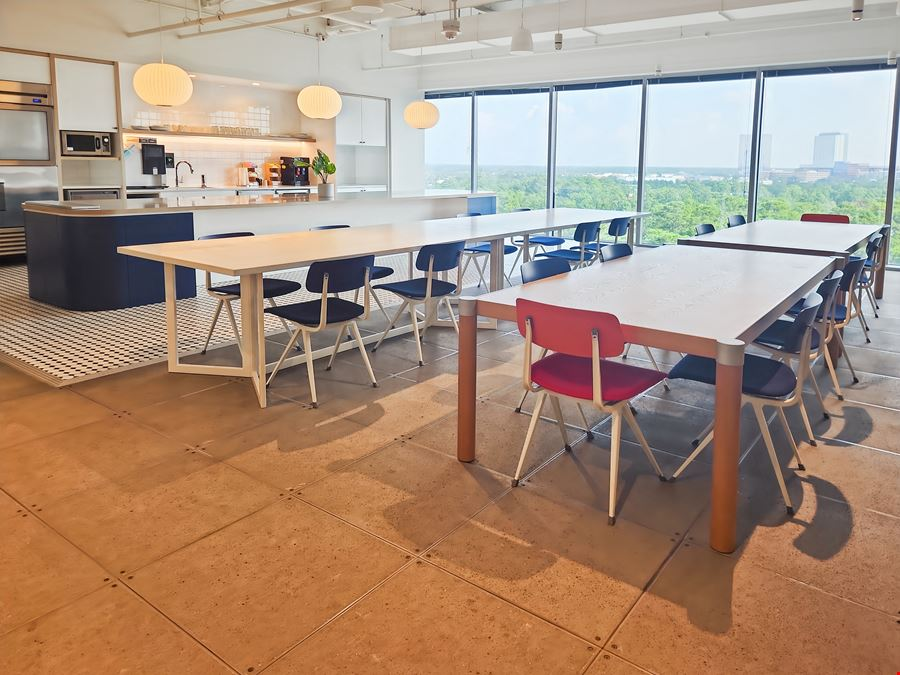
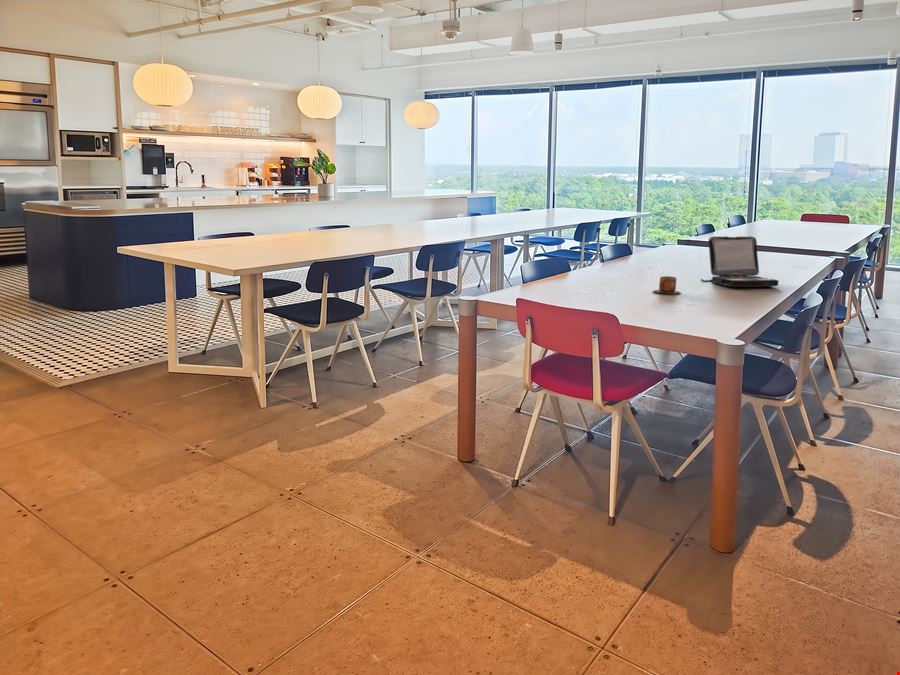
+ laptop (741, 260)
+ mug (667, 284)
